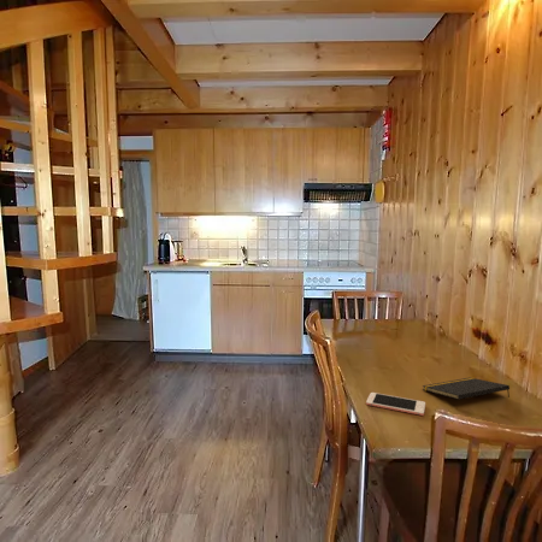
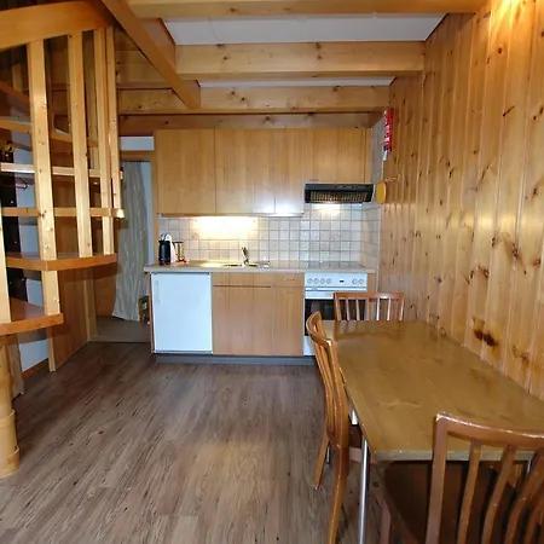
- cell phone (395, 402)
- notepad (464, 387)
